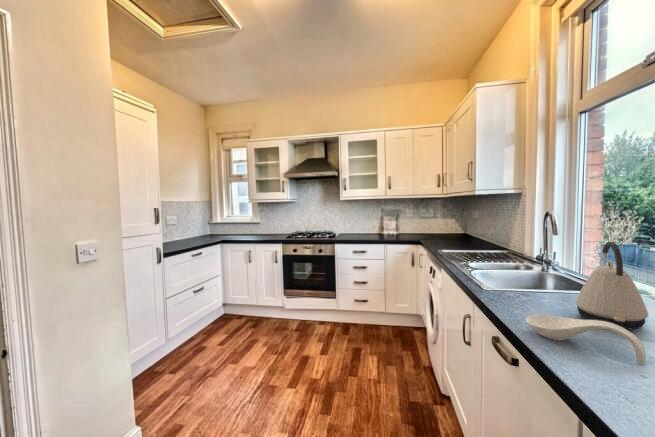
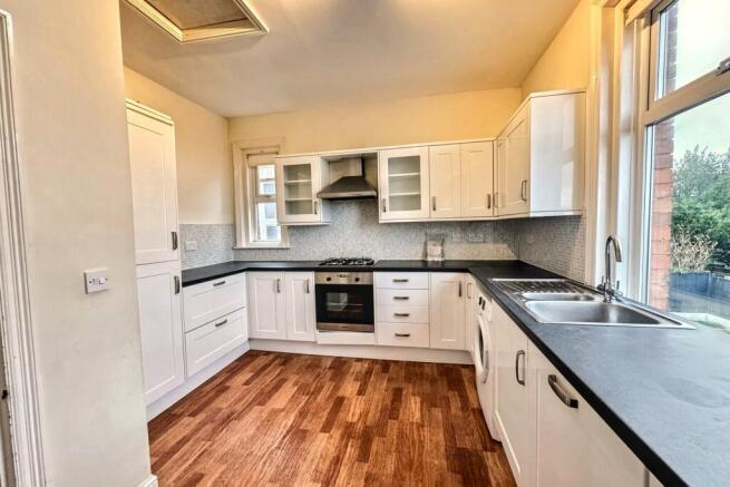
- kettle (609, 281)
- spoon rest (578, 329)
